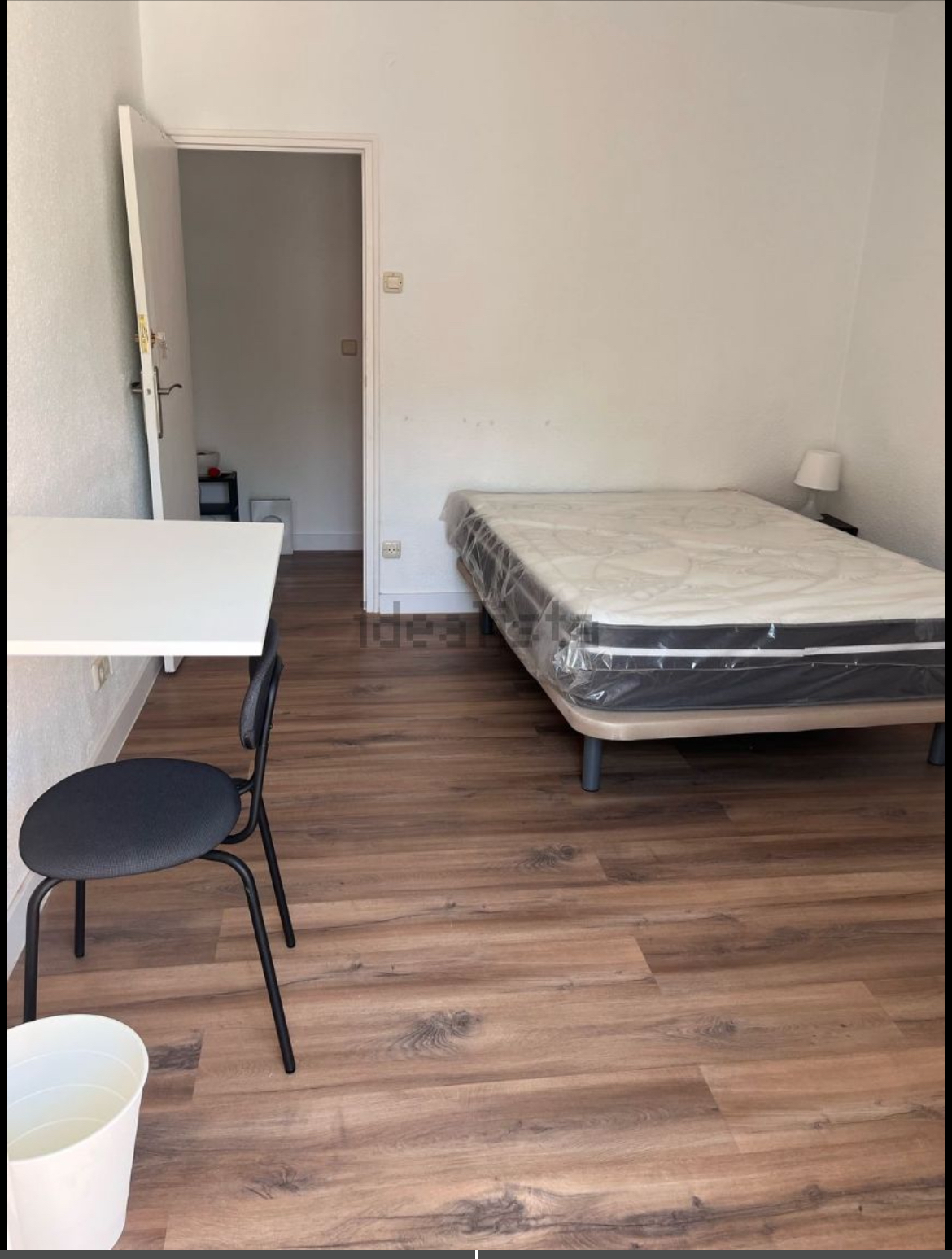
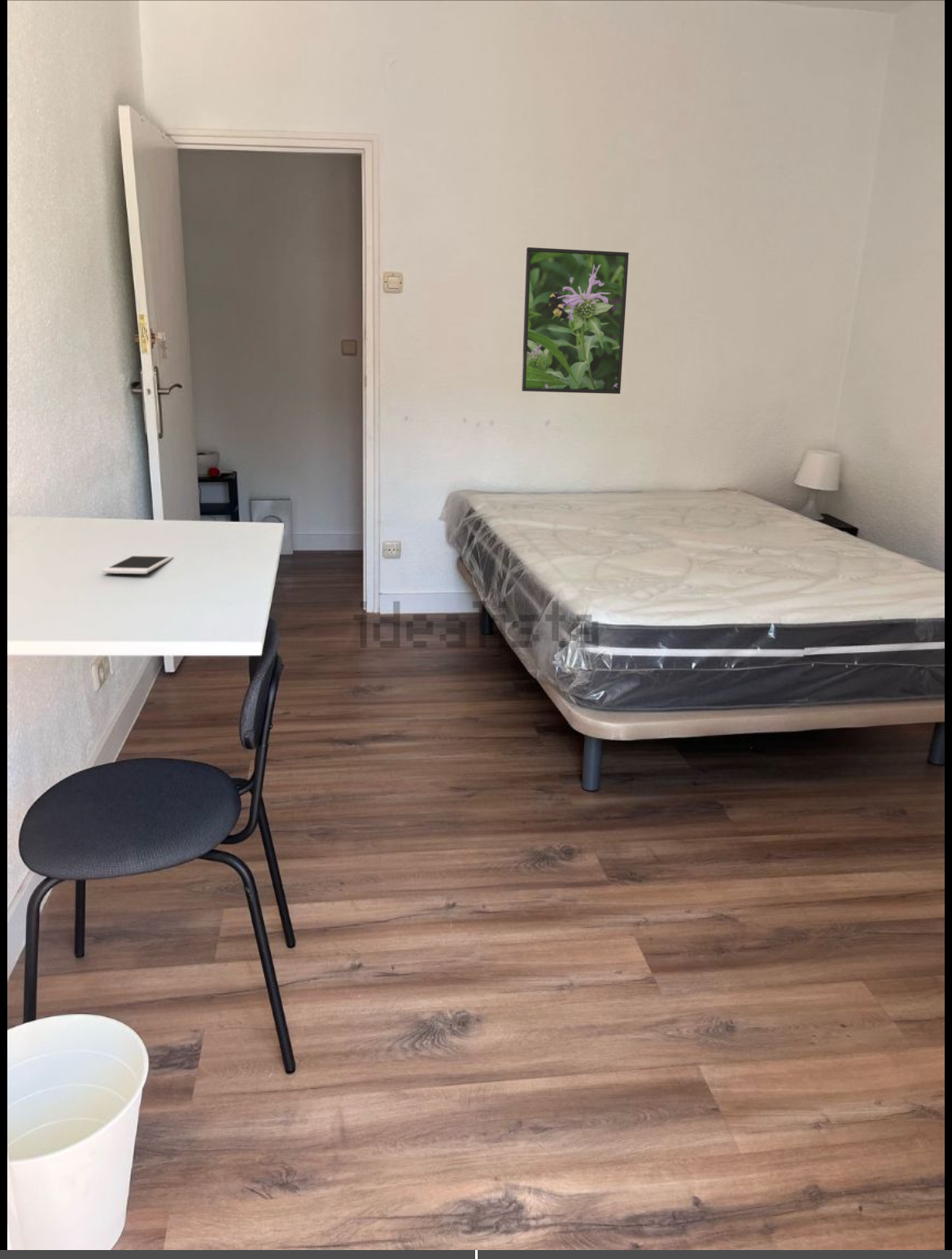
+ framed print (574, 322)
+ cell phone (139, 564)
